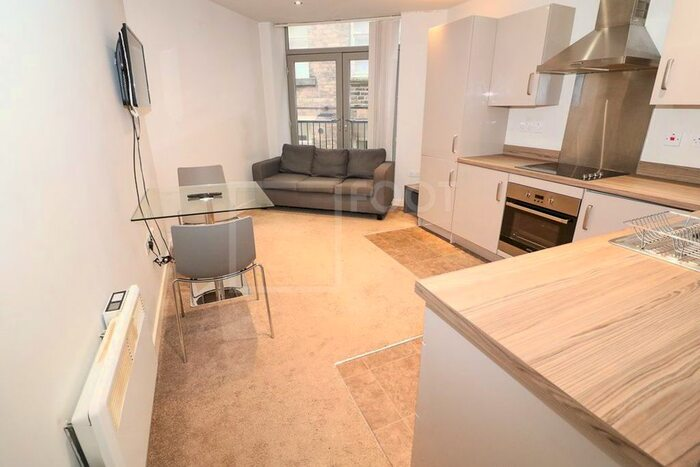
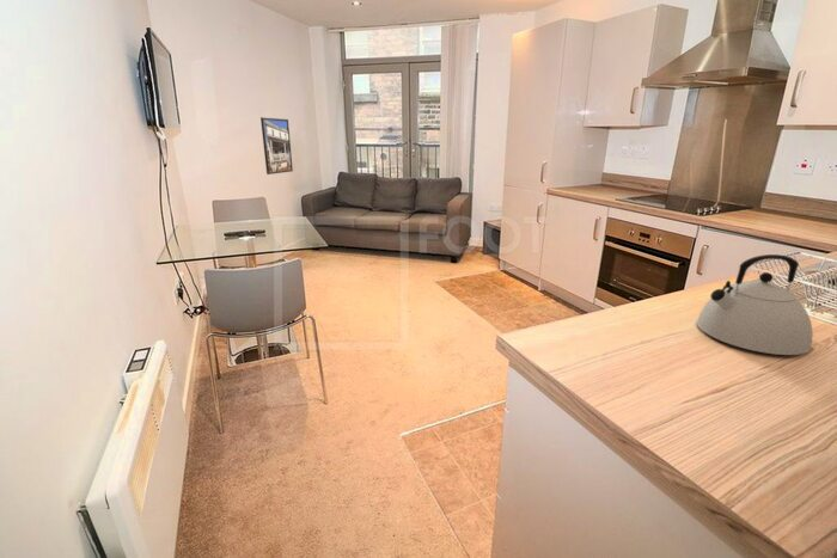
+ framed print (277, 146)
+ kettle (758, 295)
